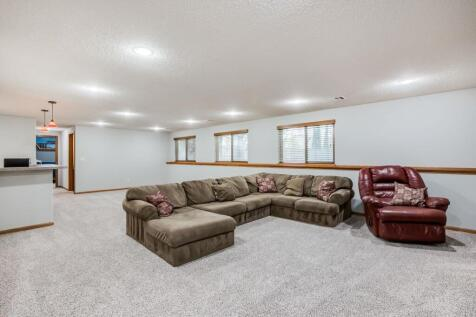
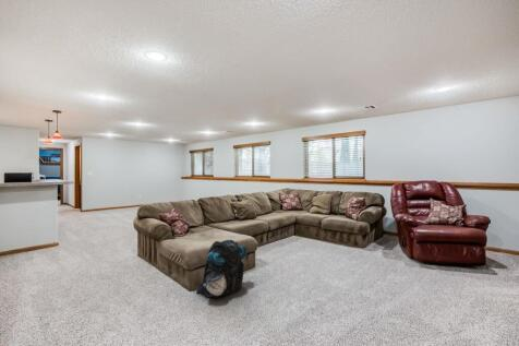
+ backpack (224, 265)
